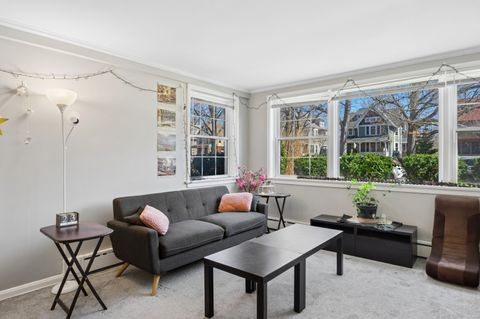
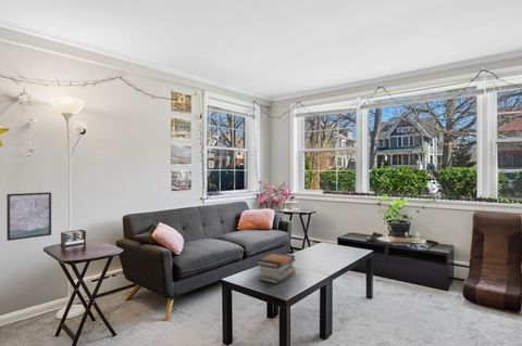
+ book stack (276, 267)
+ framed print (29, 215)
